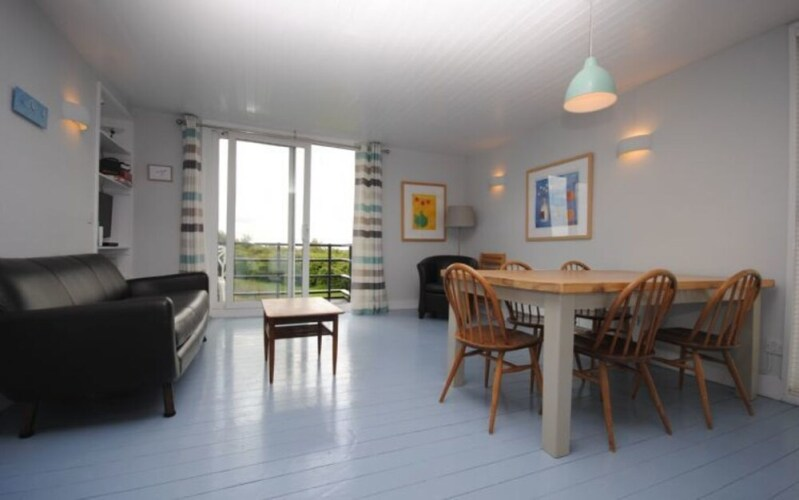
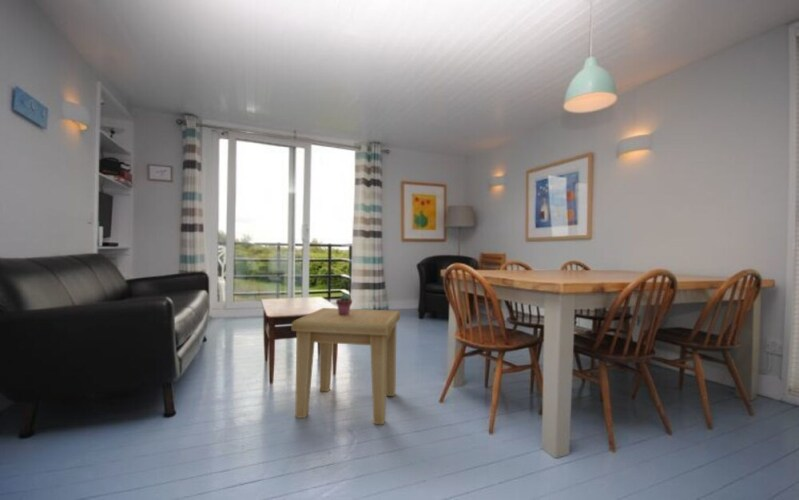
+ side table (354, 344)
+ potted succulent (344, 303)
